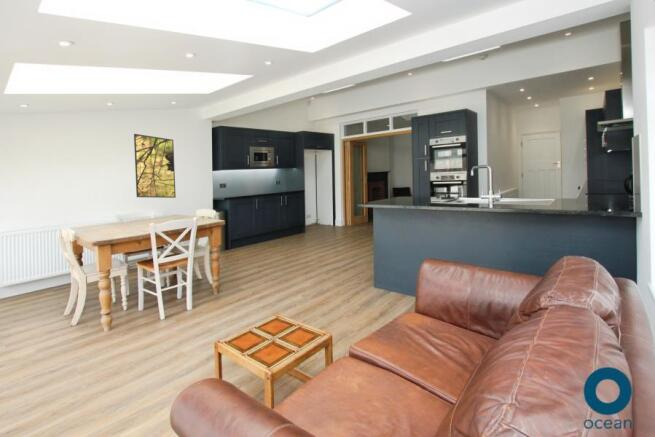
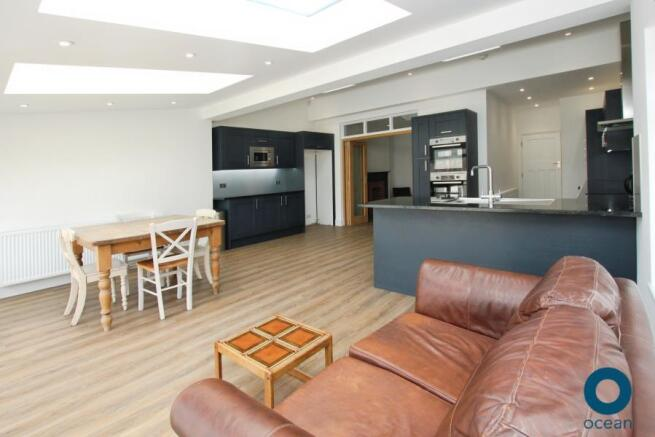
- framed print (155, 167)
